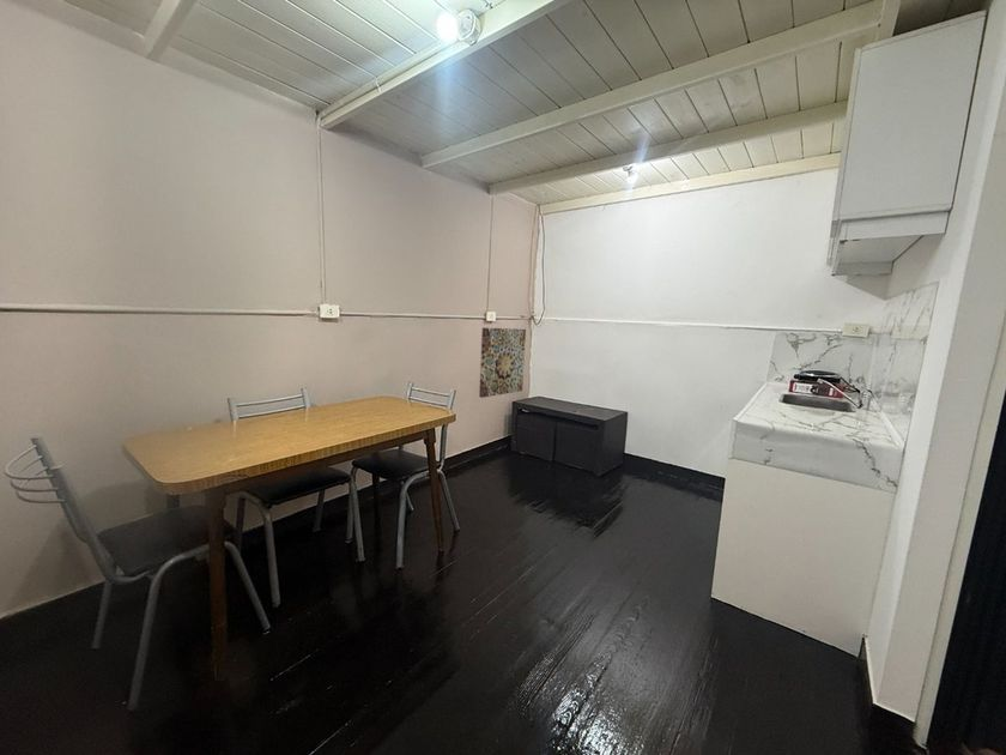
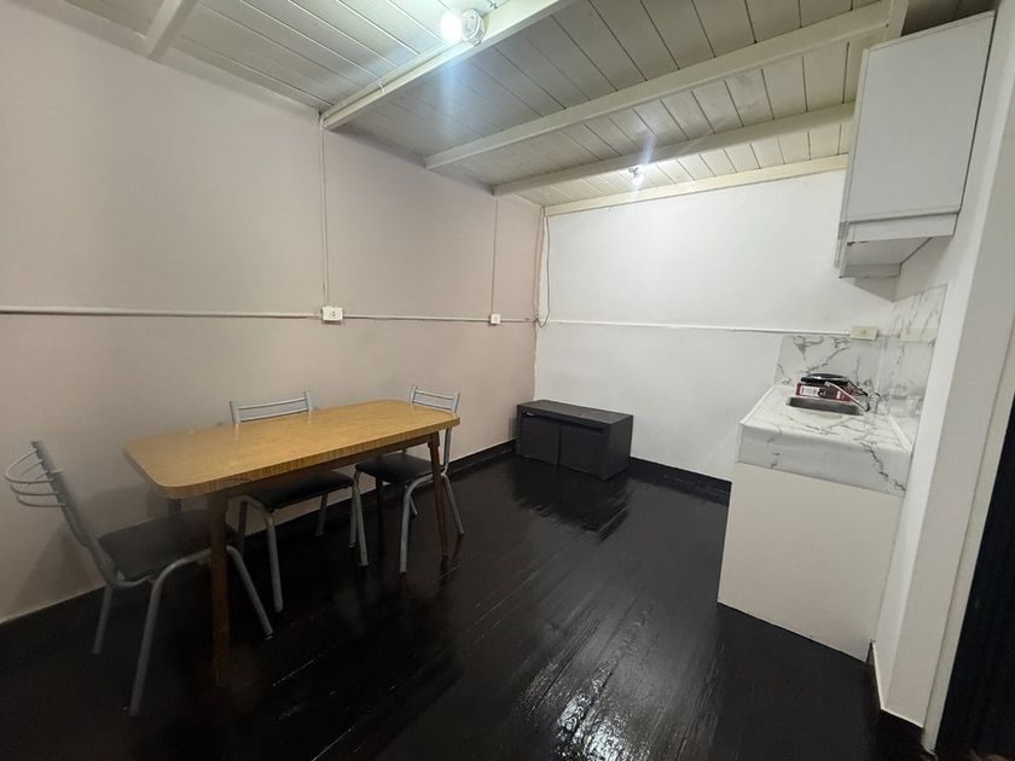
- wall art (503, 361)
